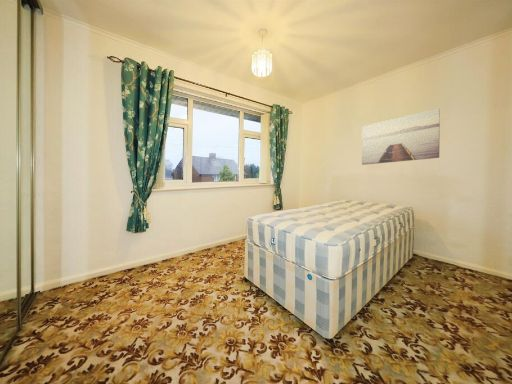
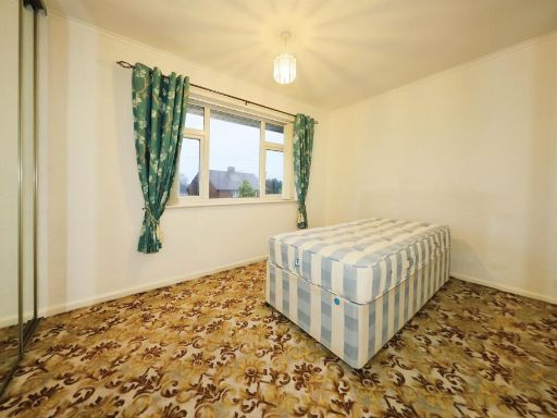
- wall art (396, 140)
